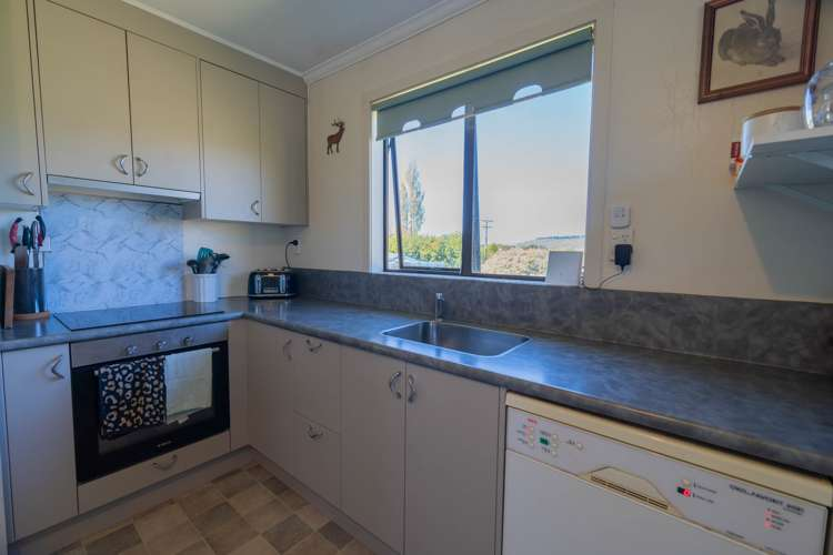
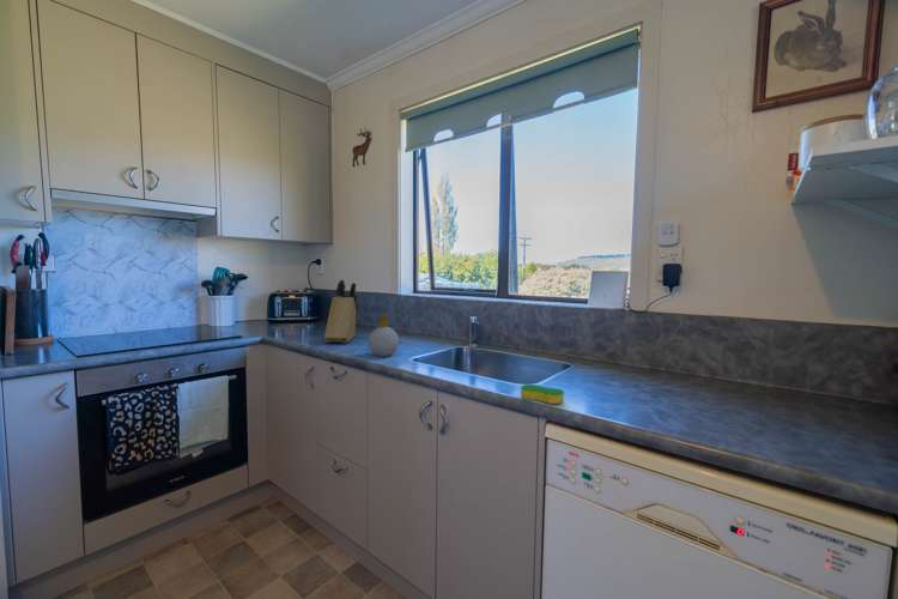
+ soap bottle (383, 334)
+ knife block (342, 309)
+ sponge (541, 393)
